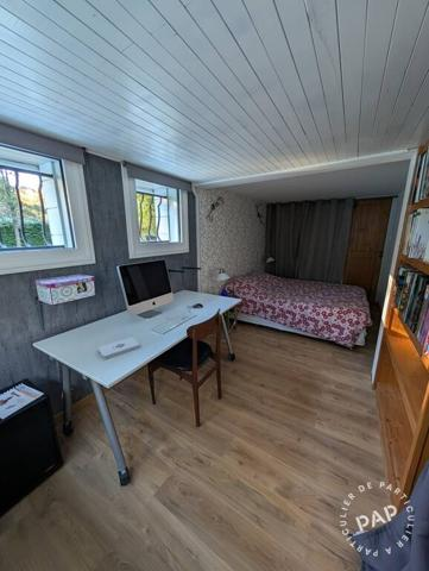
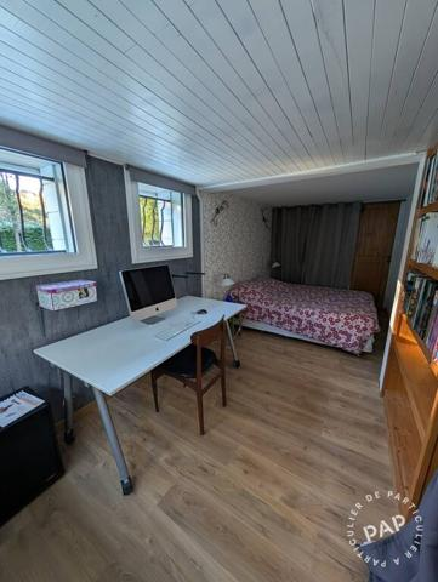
- notepad (119, 346)
